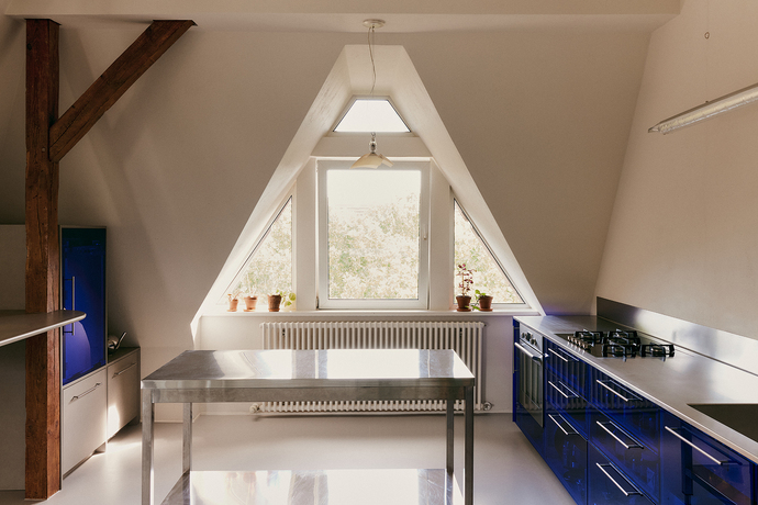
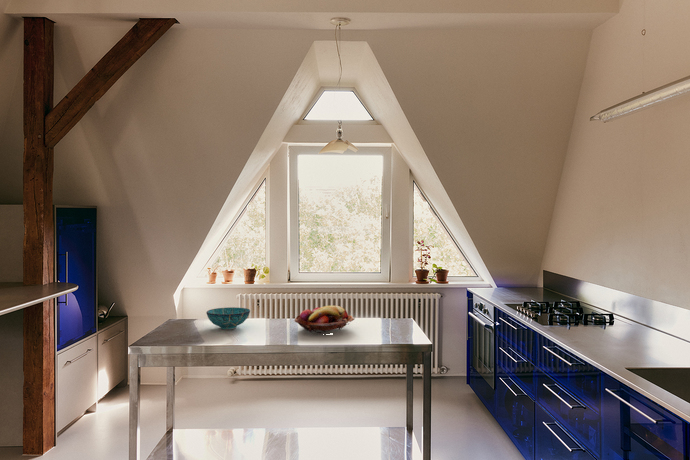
+ fruit basket (324, 317)
+ bowl (228, 319)
